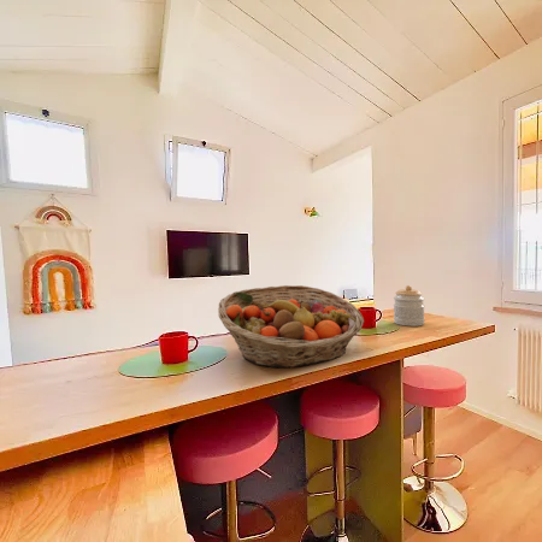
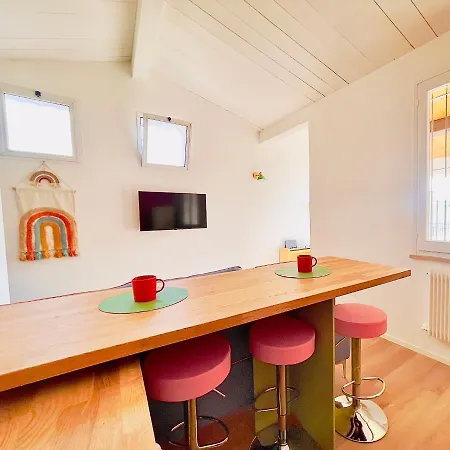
- jar (408, 304)
- fruit basket (290, 320)
